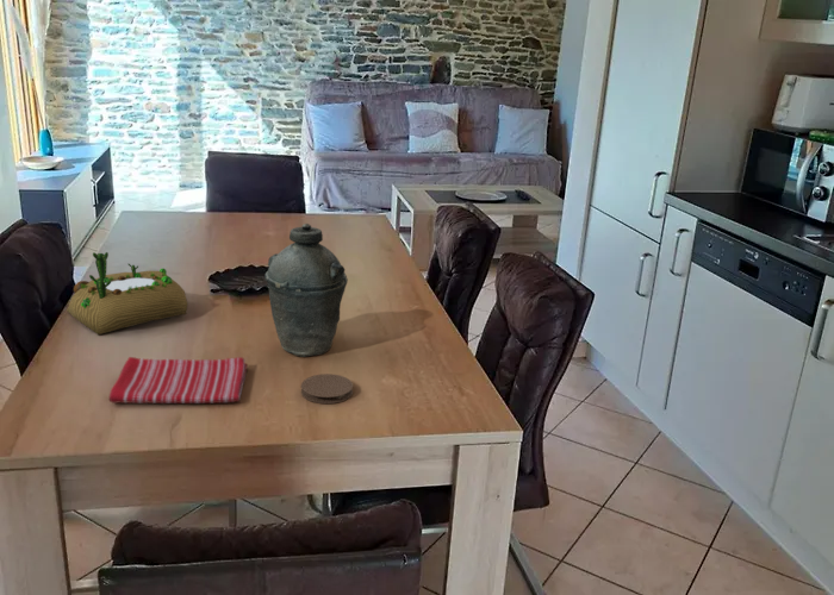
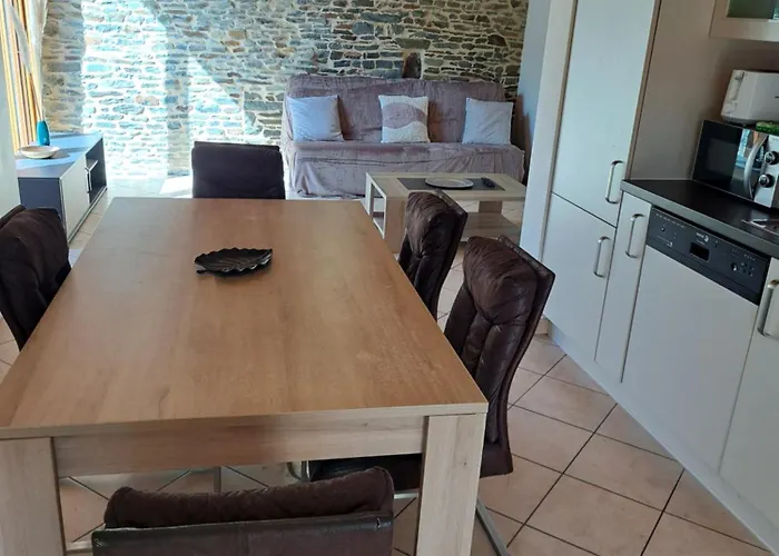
- kettle (306, 287)
- succulent planter (126, 281)
- dish towel (181, 378)
- coaster (326, 388)
